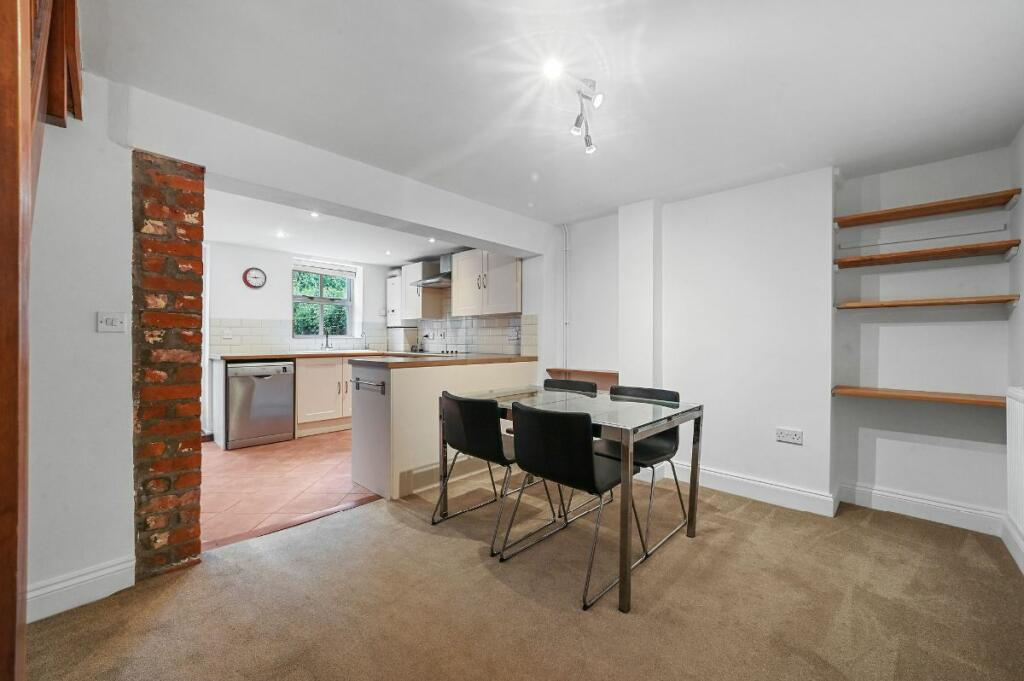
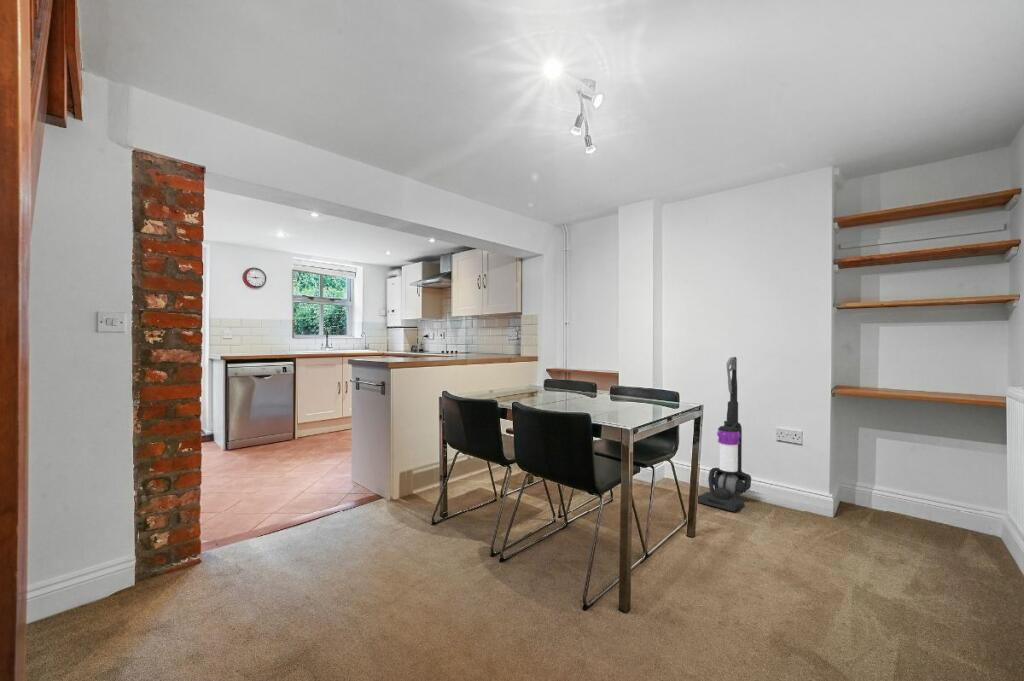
+ vacuum cleaner (726, 428)
